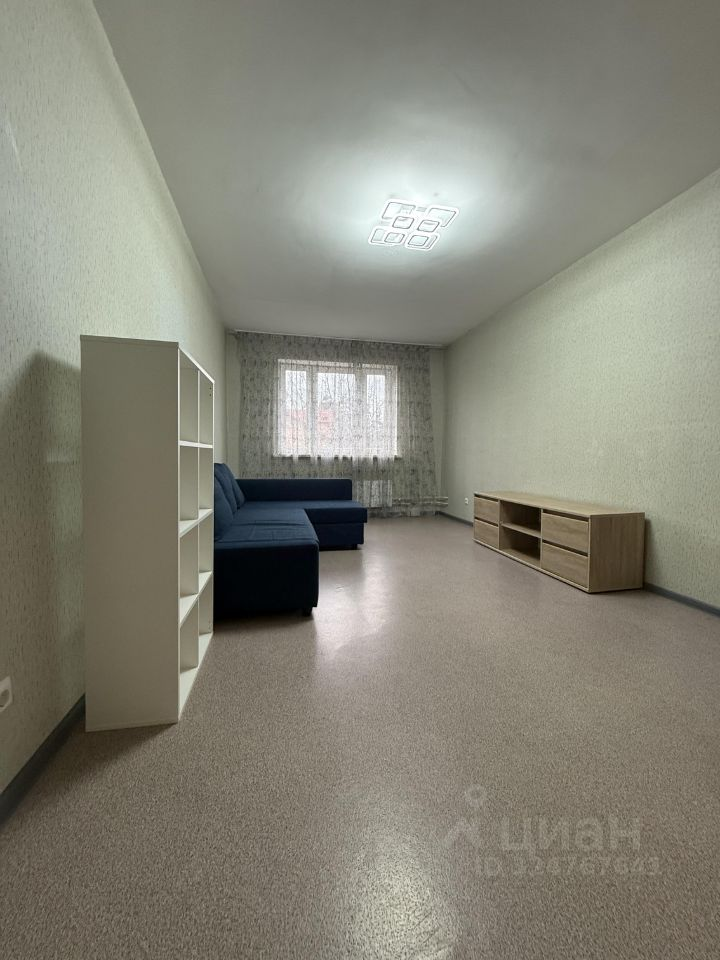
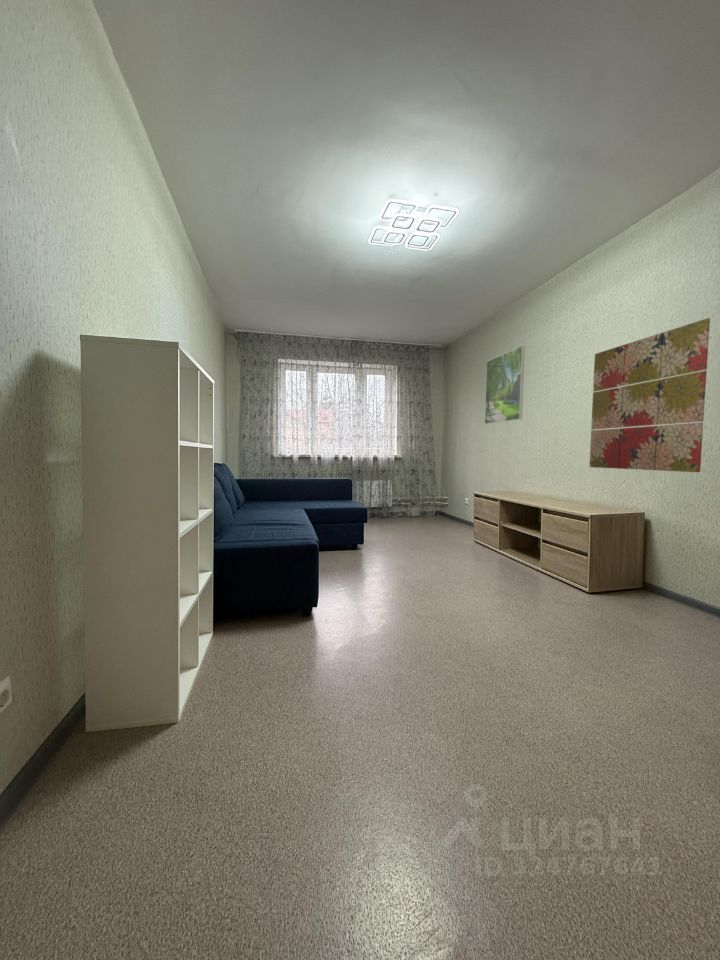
+ wall art (639, 404)
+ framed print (503, 388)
